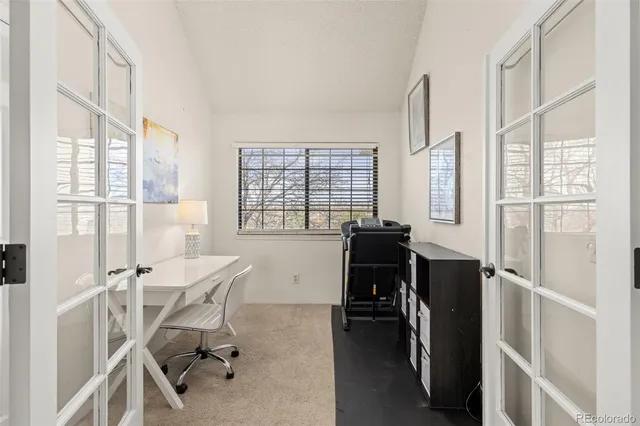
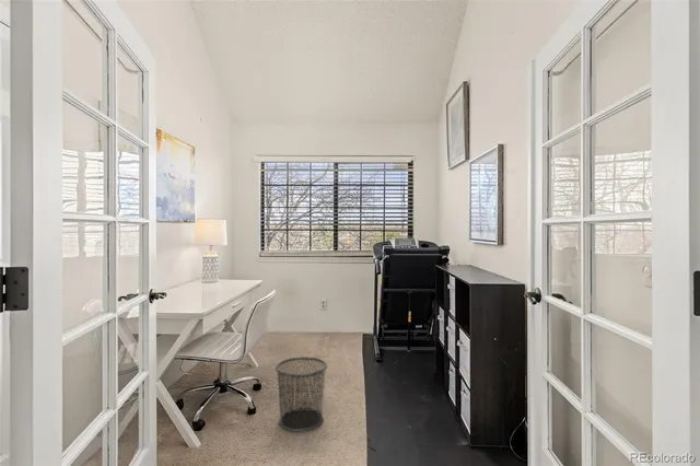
+ waste bin (301, 393)
